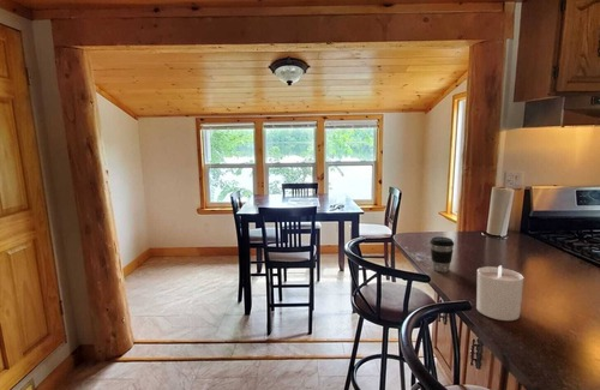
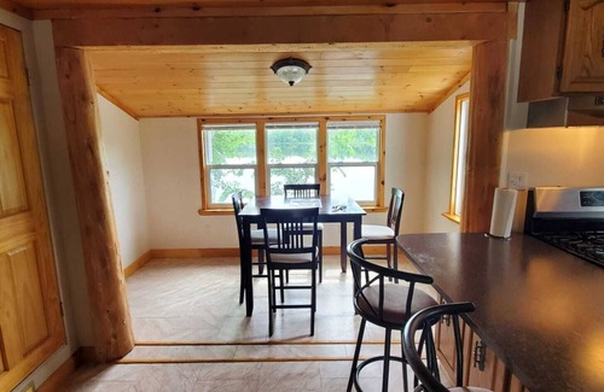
- coffee cup (440, 253)
- candle (498, 288)
